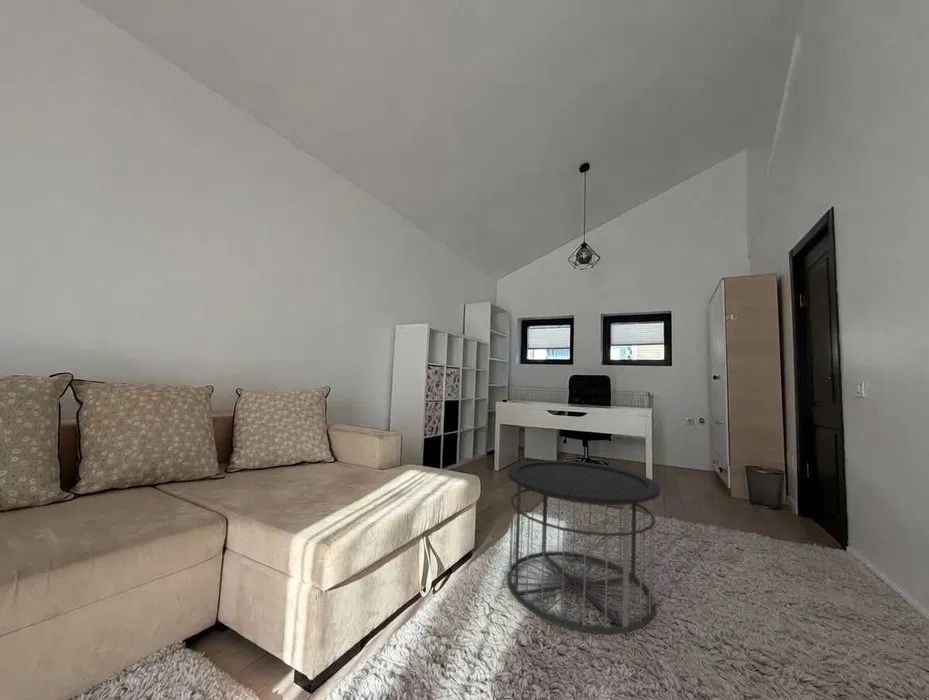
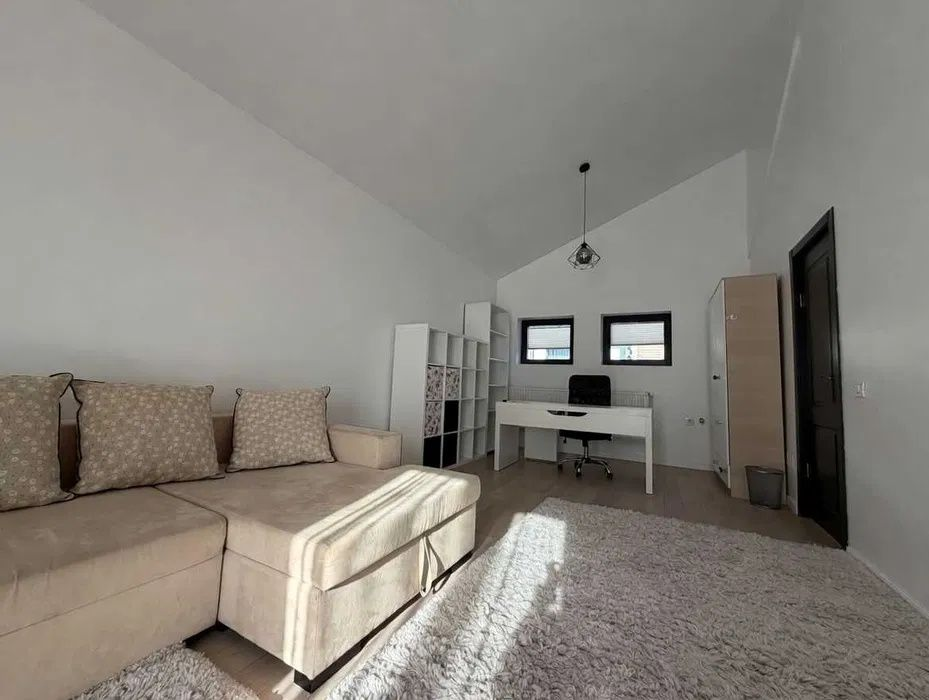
- side table (578, 531)
